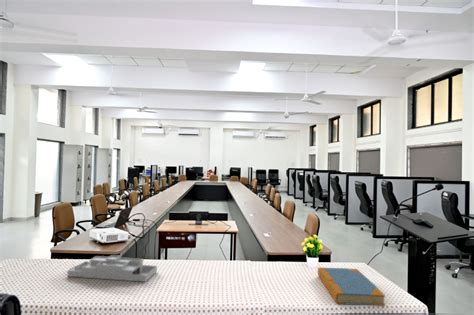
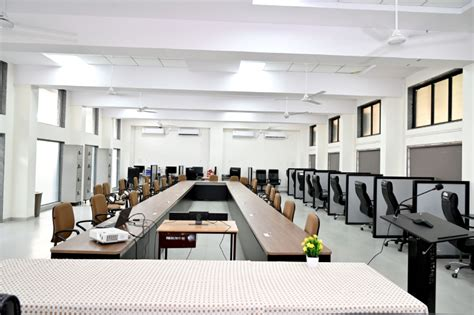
- book (347, 284)
- desk organizer (113, 266)
